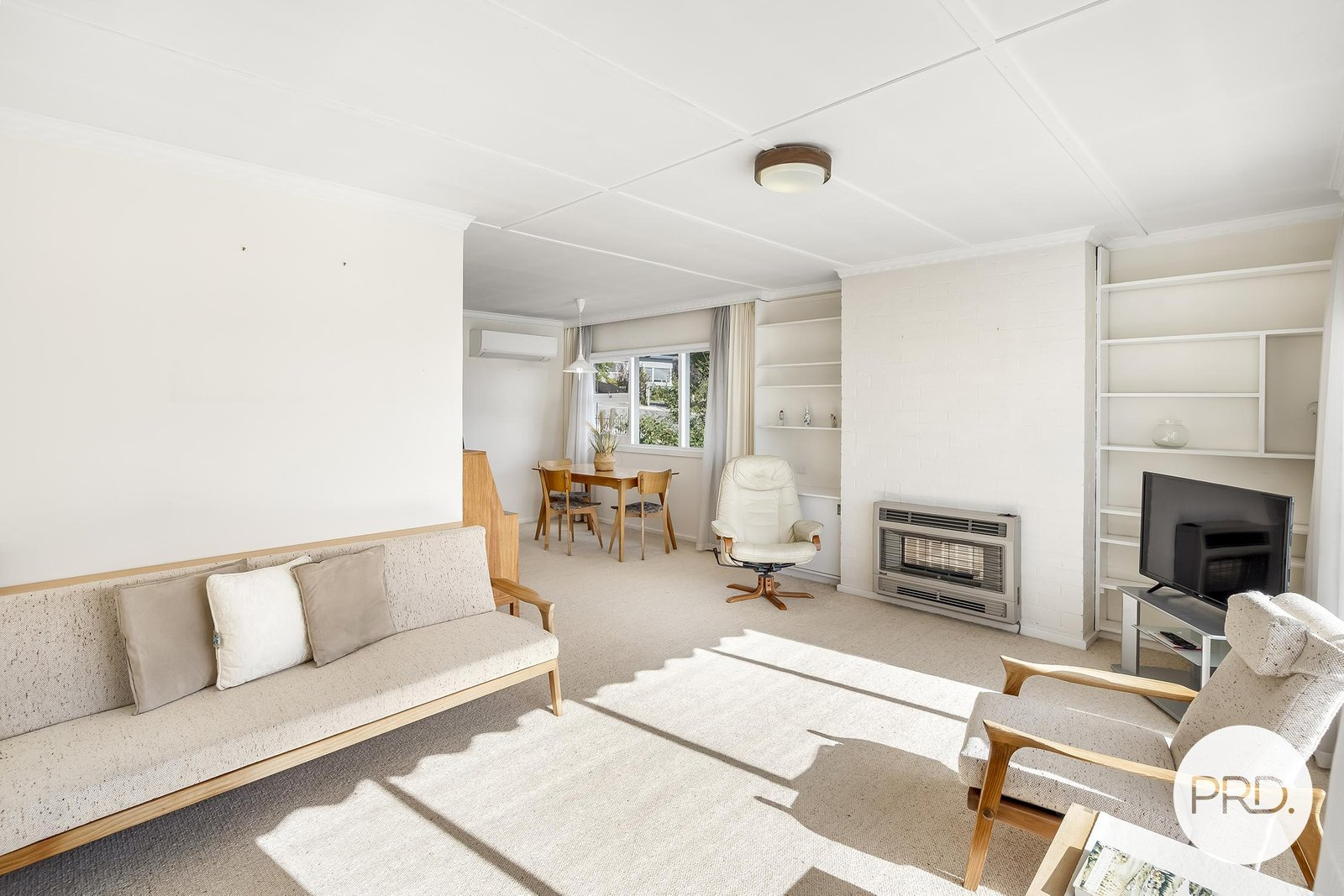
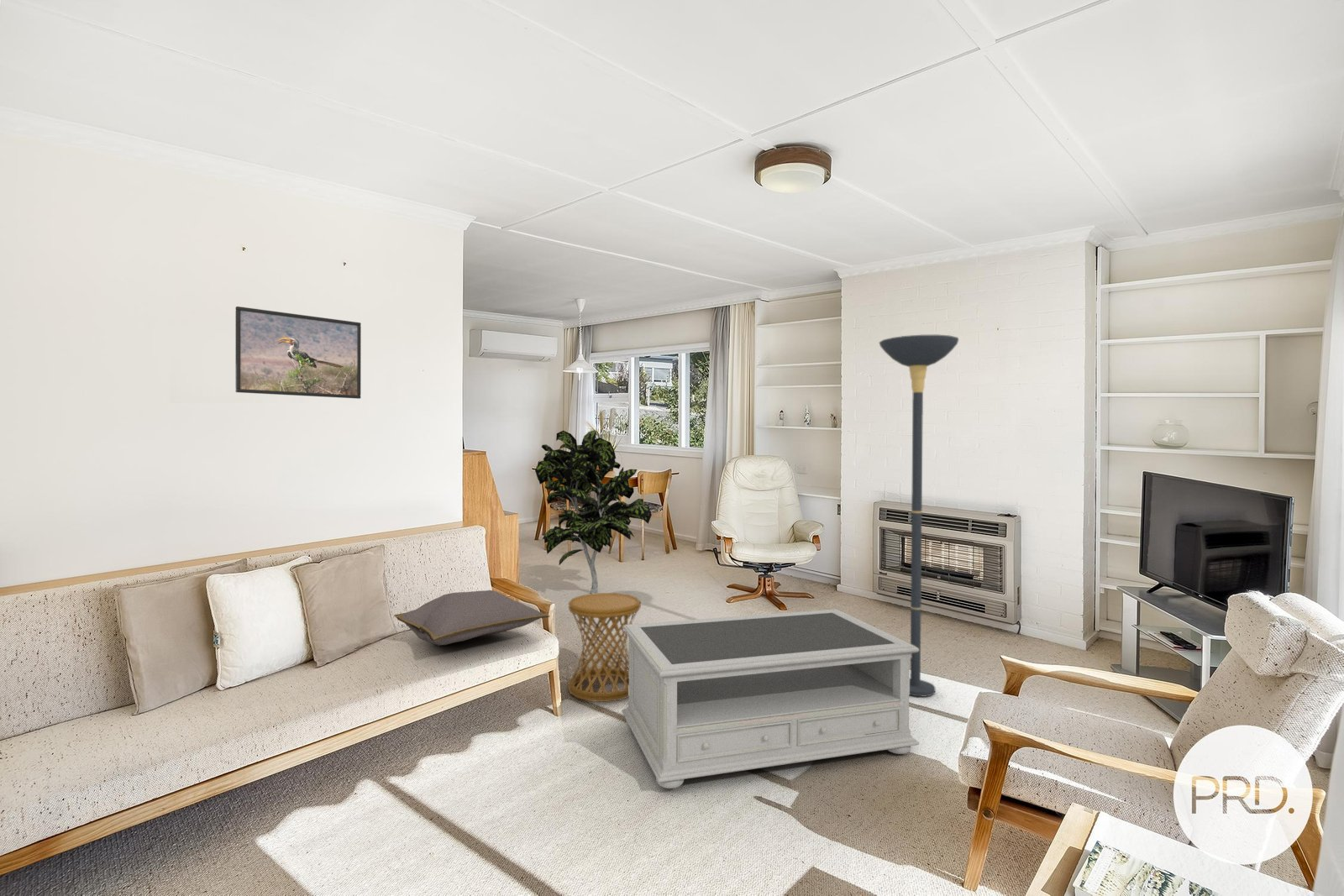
+ coffee table (762, 685)
+ indoor plant (594, 512)
+ cushion (473, 619)
+ floor lamp (916, 515)
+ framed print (302, 355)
+ side table (605, 643)
